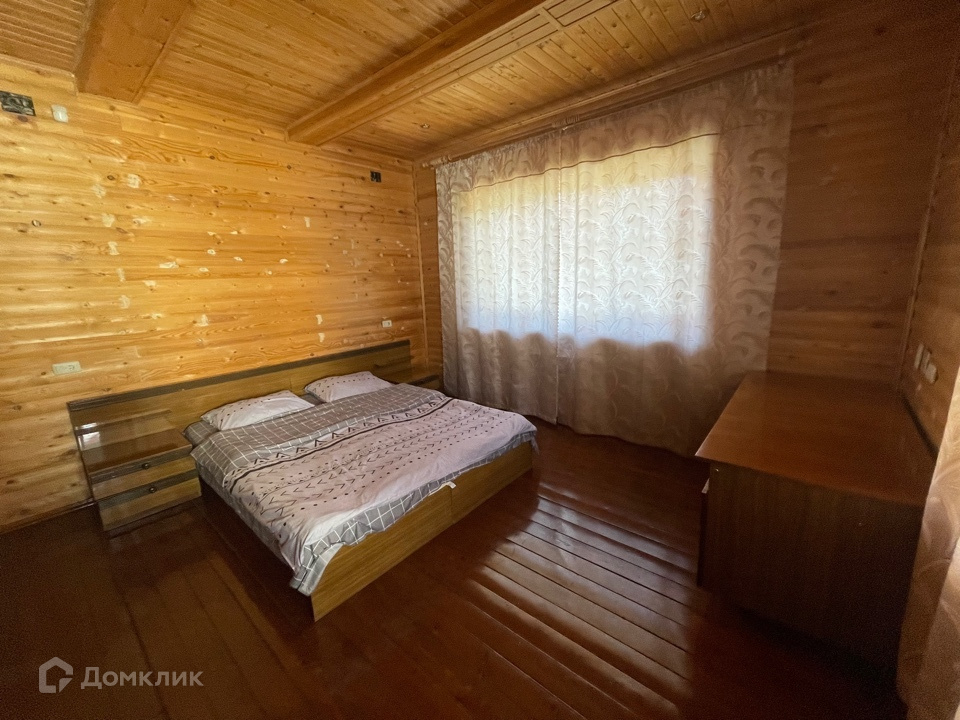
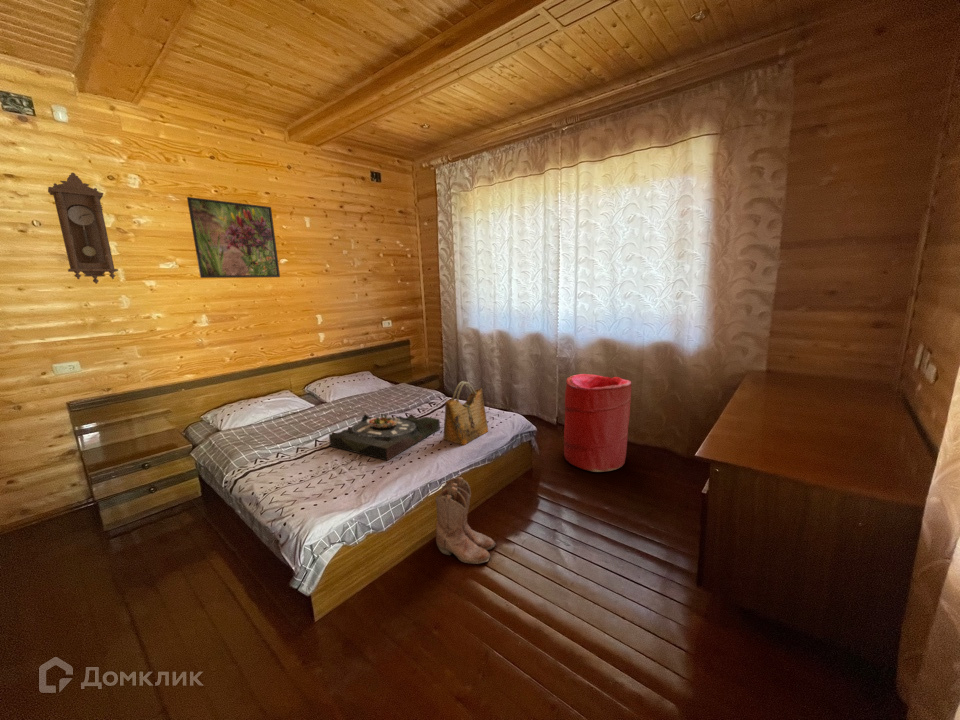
+ laundry hamper (596, 418)
+ pendulum clock (84, 230)
+ serving tray (385, 424)
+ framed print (237, 240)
+ grocery bag (465, 408)
+ boots (465, 517)
